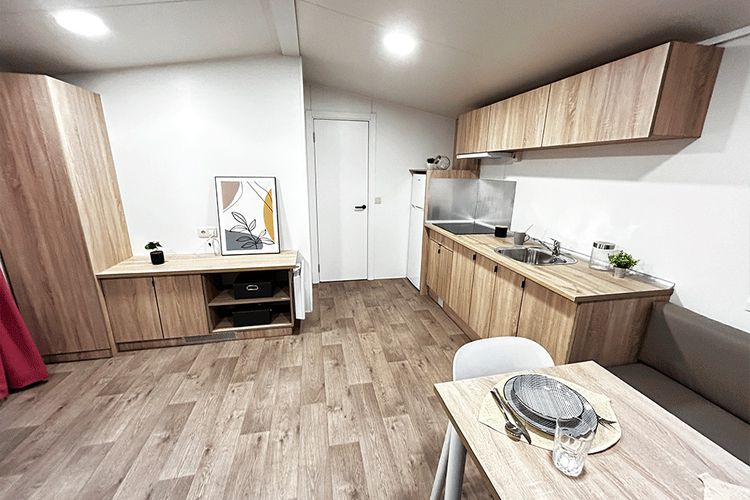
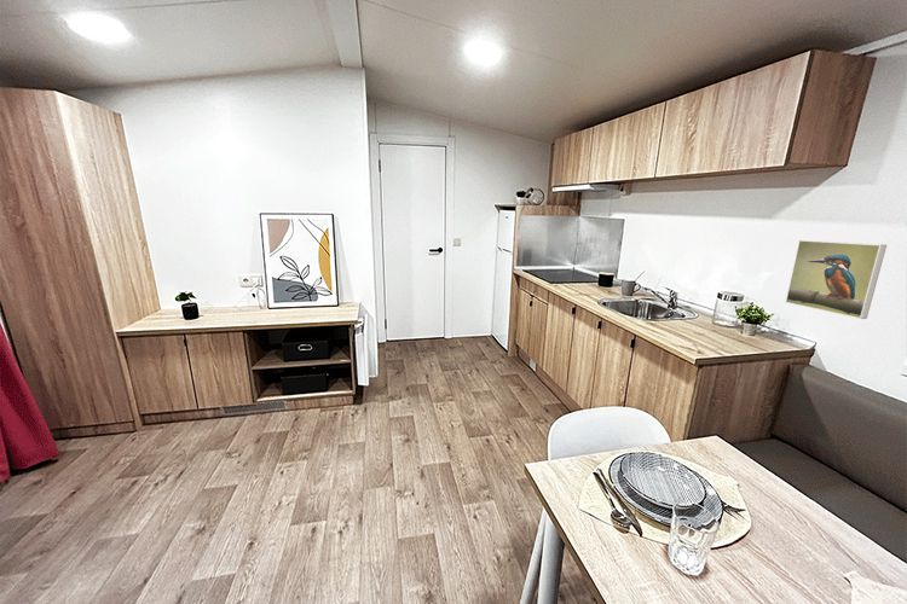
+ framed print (830, 277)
